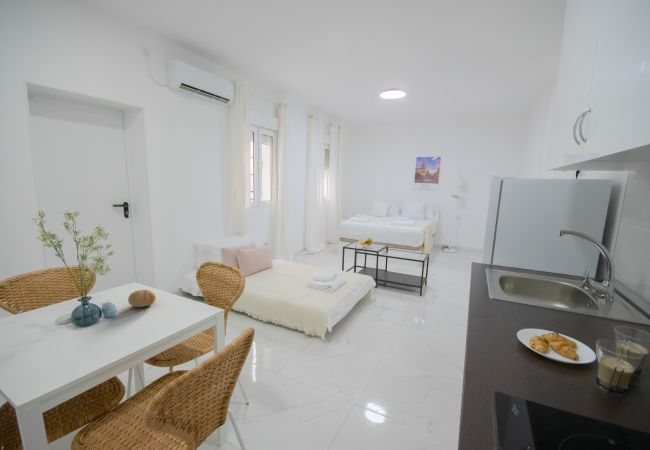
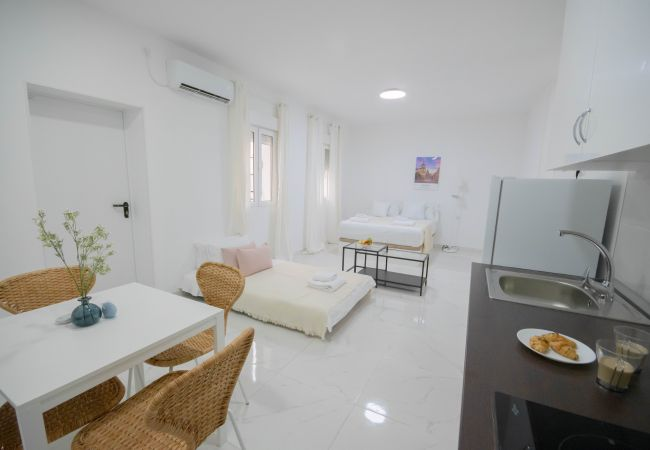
- fruit (142, 297)
